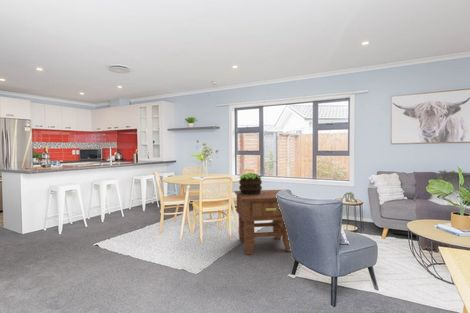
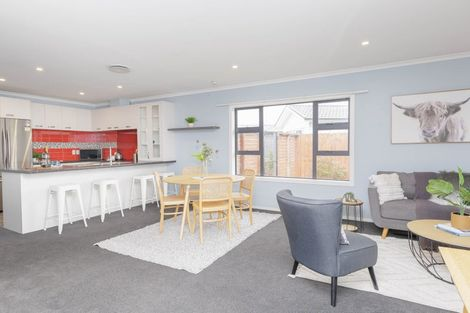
- potted plant (250, 183)
- side table (264, 219)
